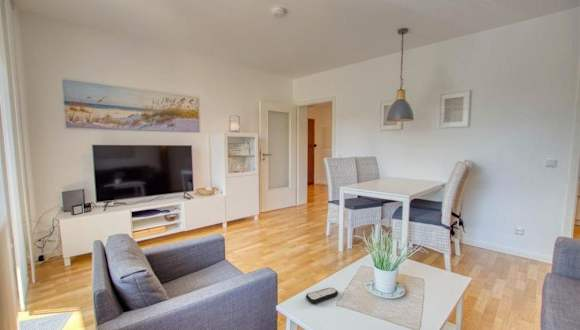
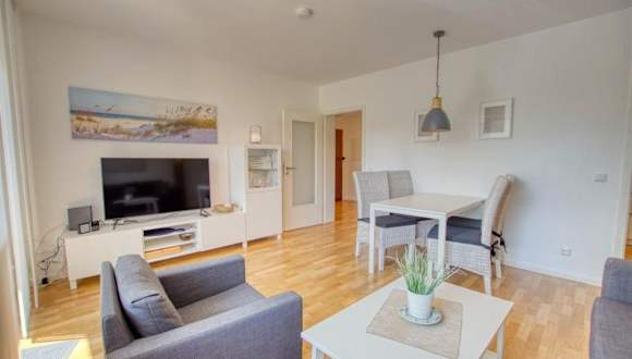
- remote control (322, 294)
